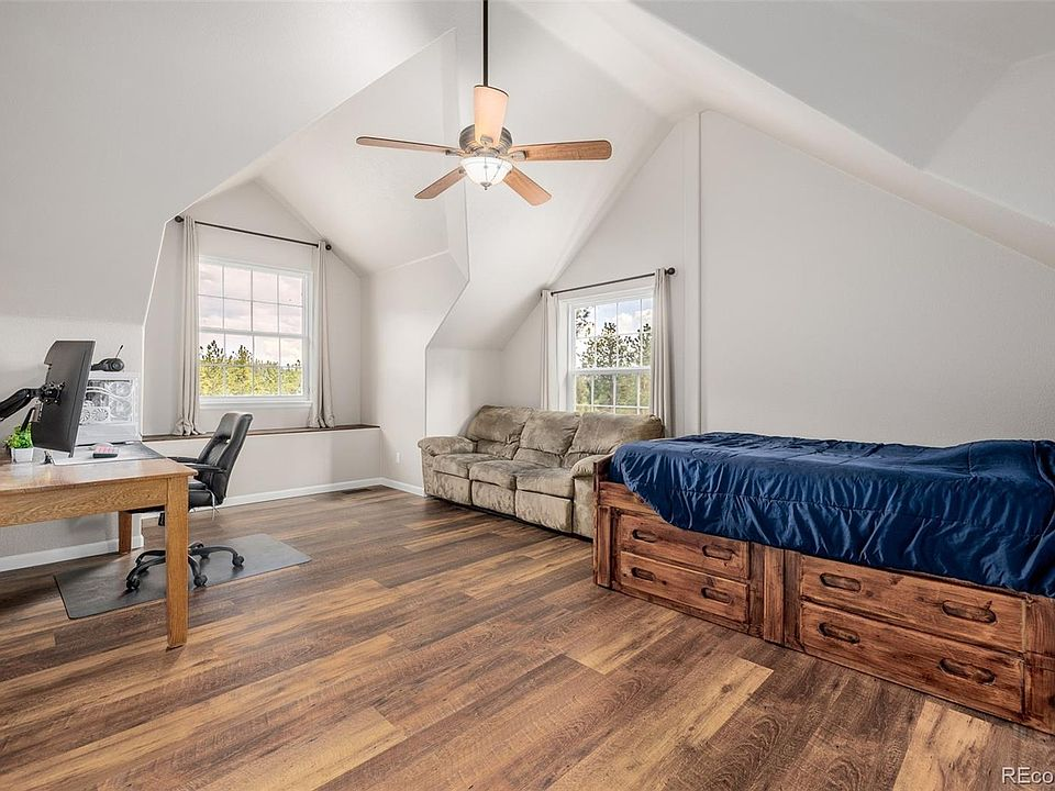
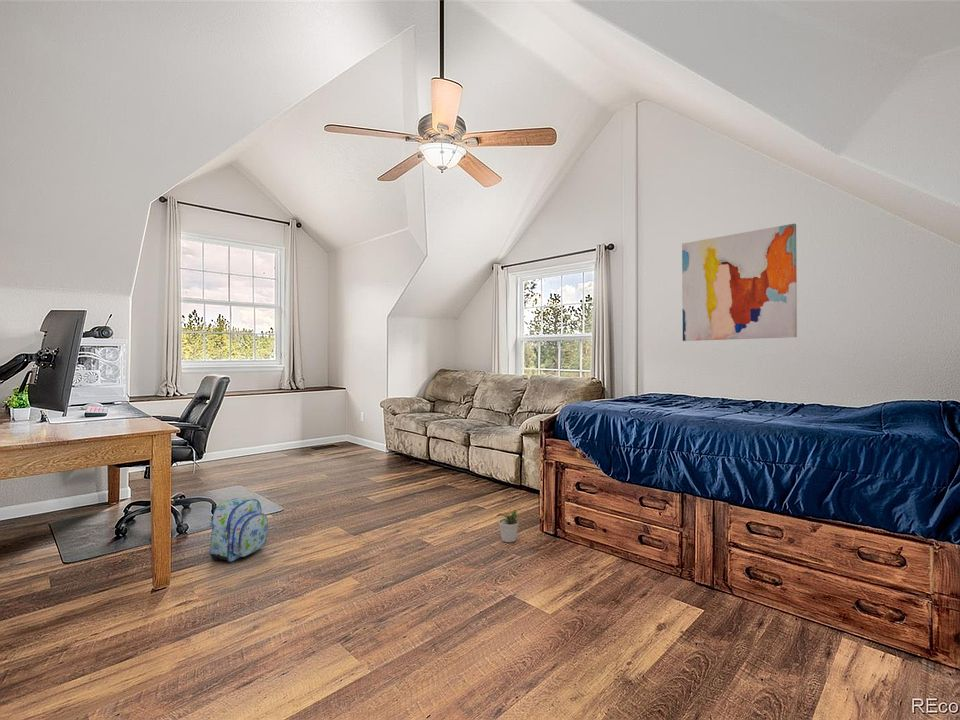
+ potted plant (509, 524)
+ wall art (735, 286)
+ backpack (241, 527)
